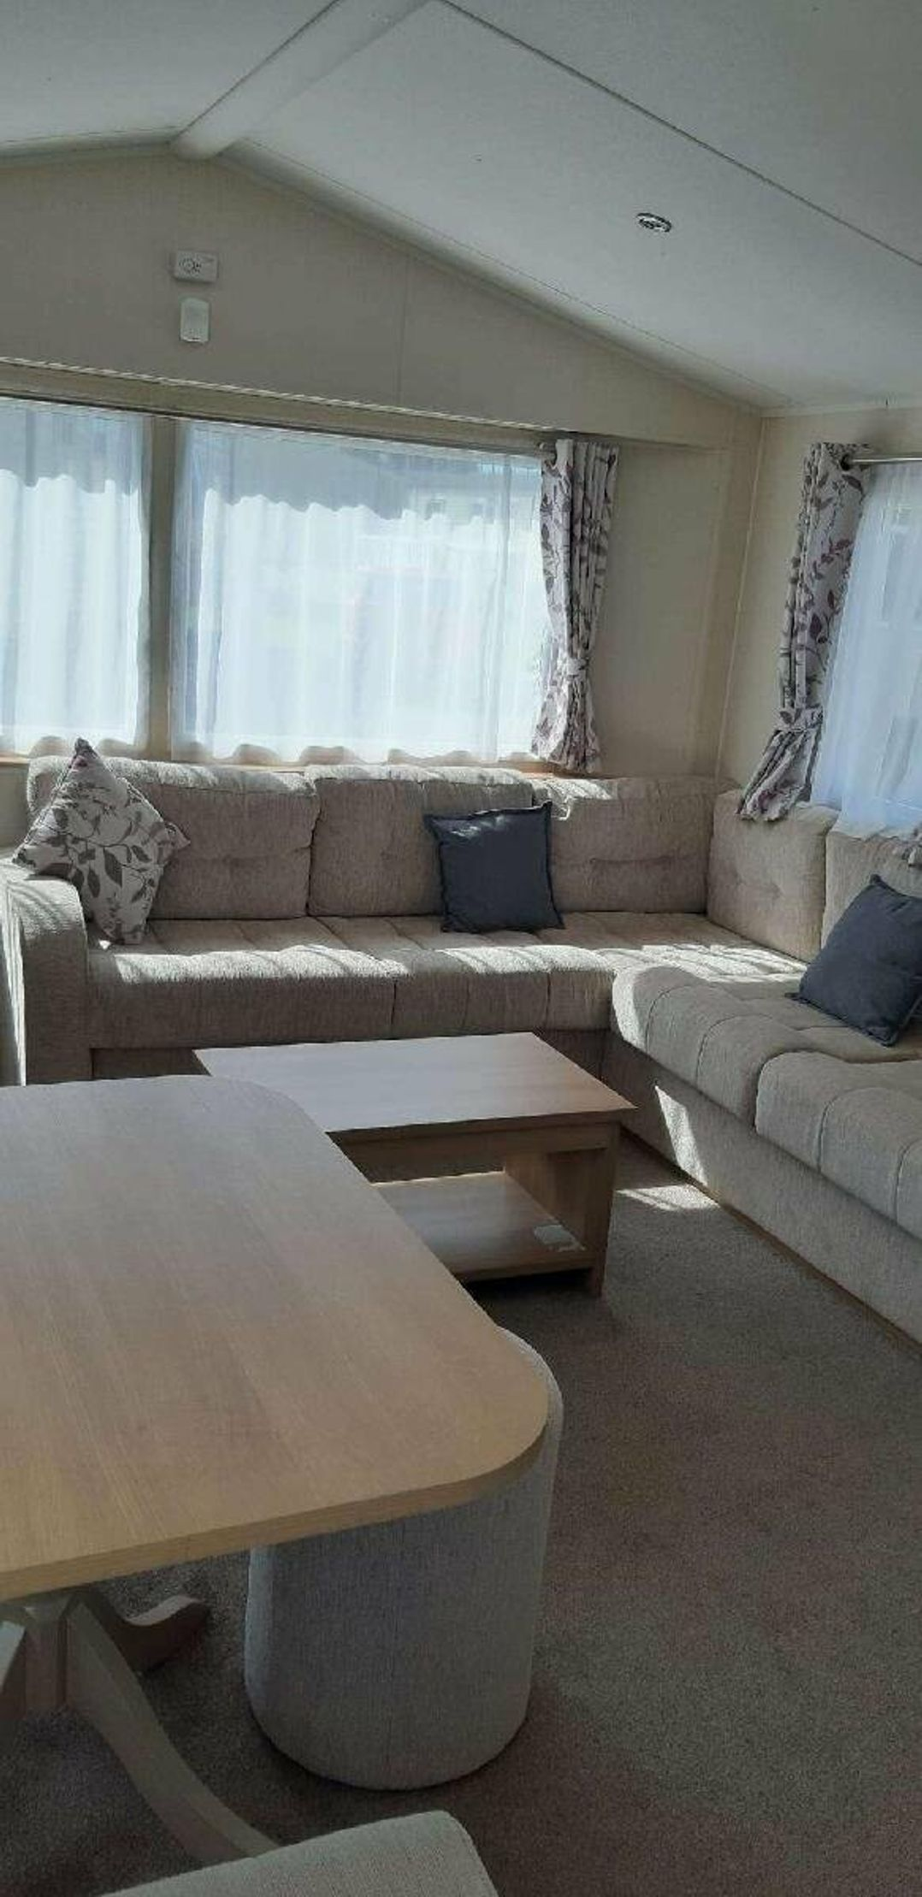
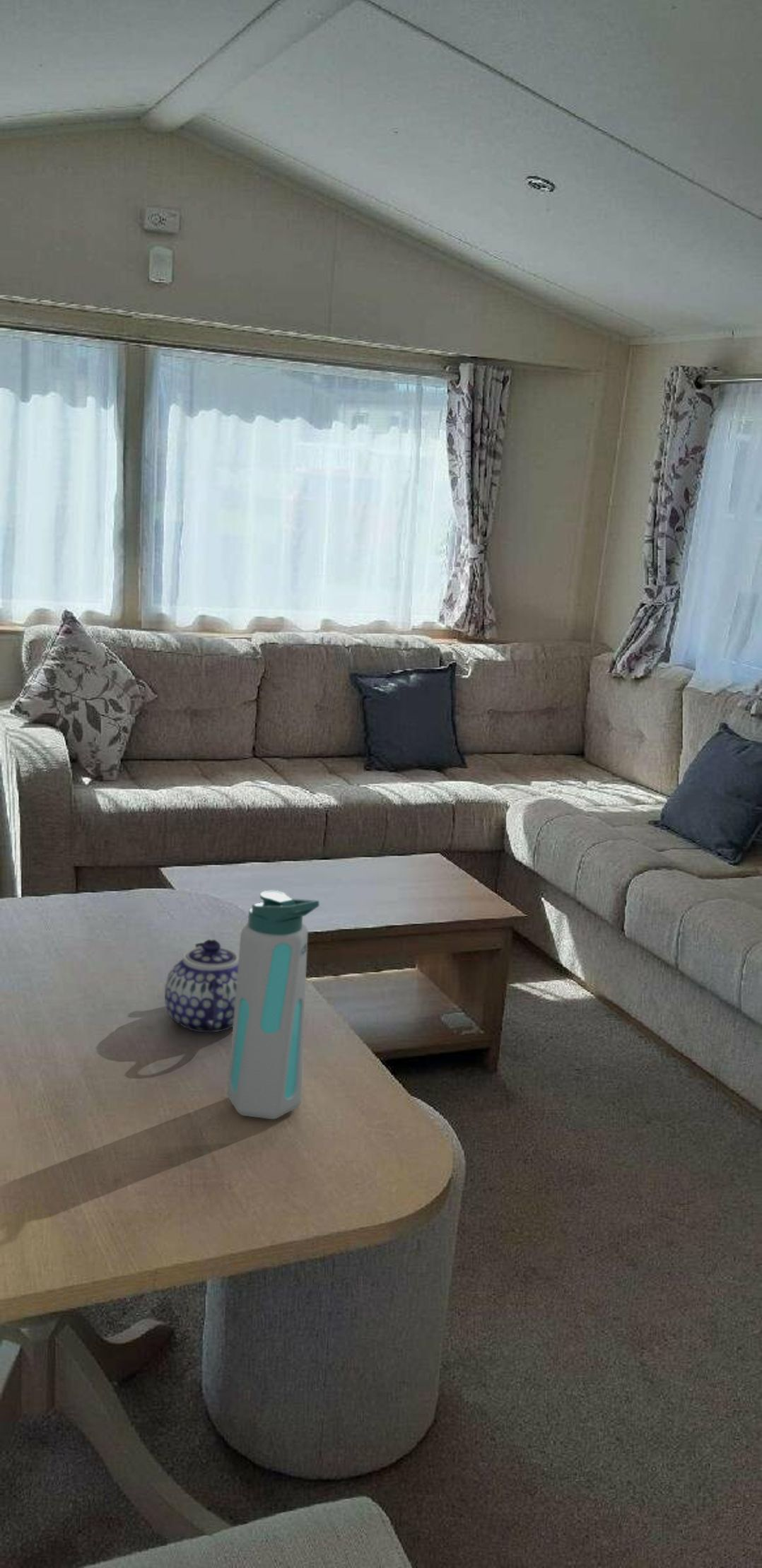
+ teapot (209, 981)
+ water bottle (274, 1002)
